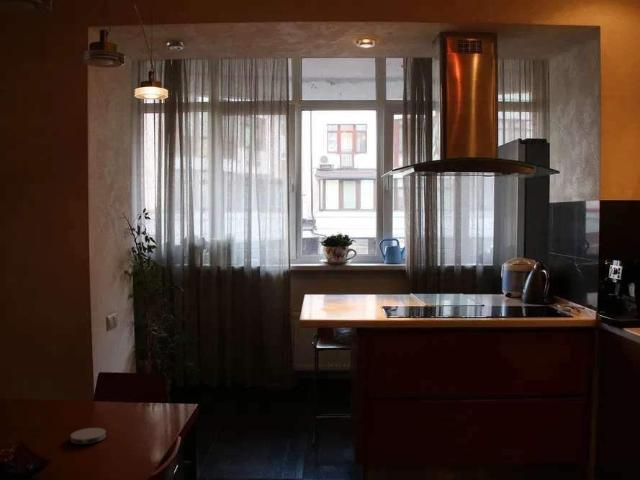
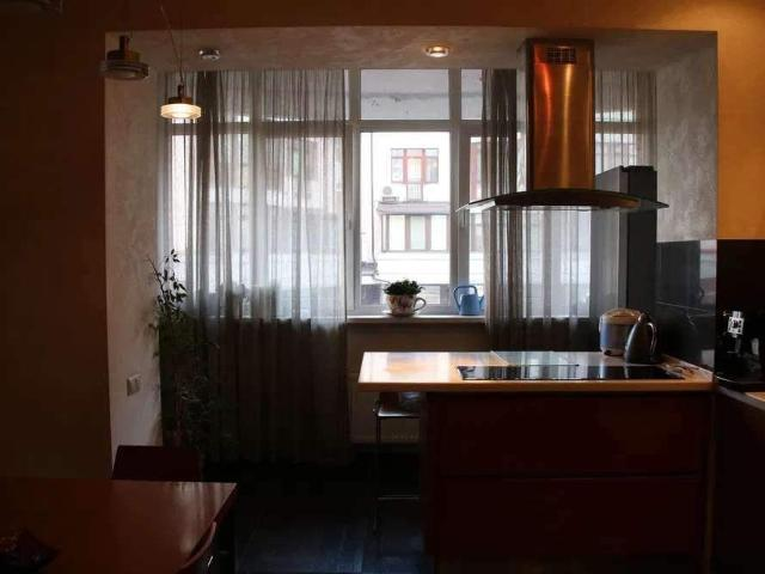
- coaster (88, 435)
